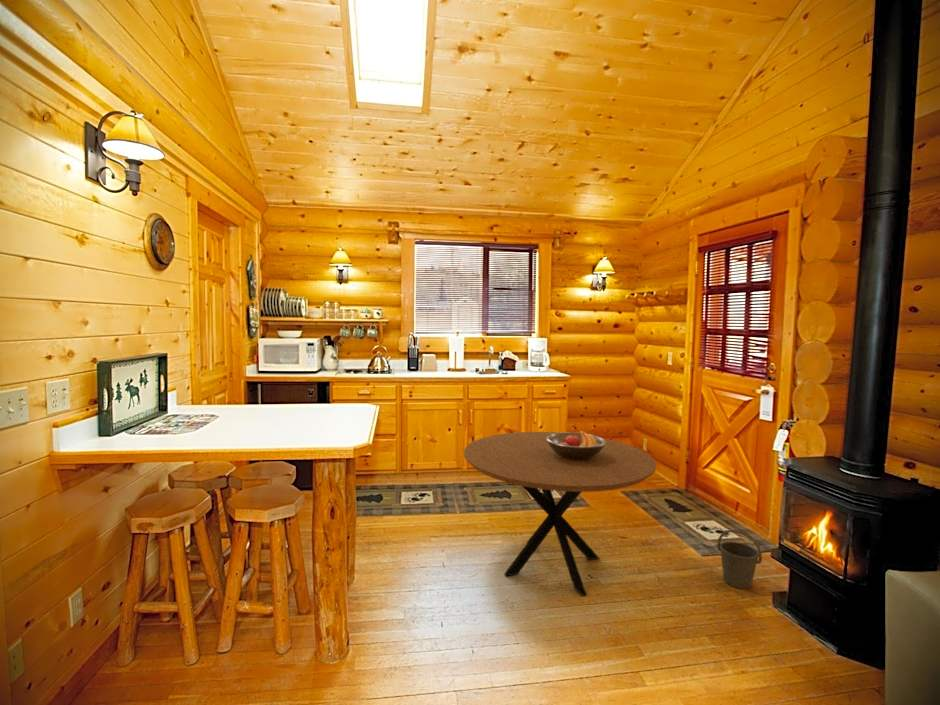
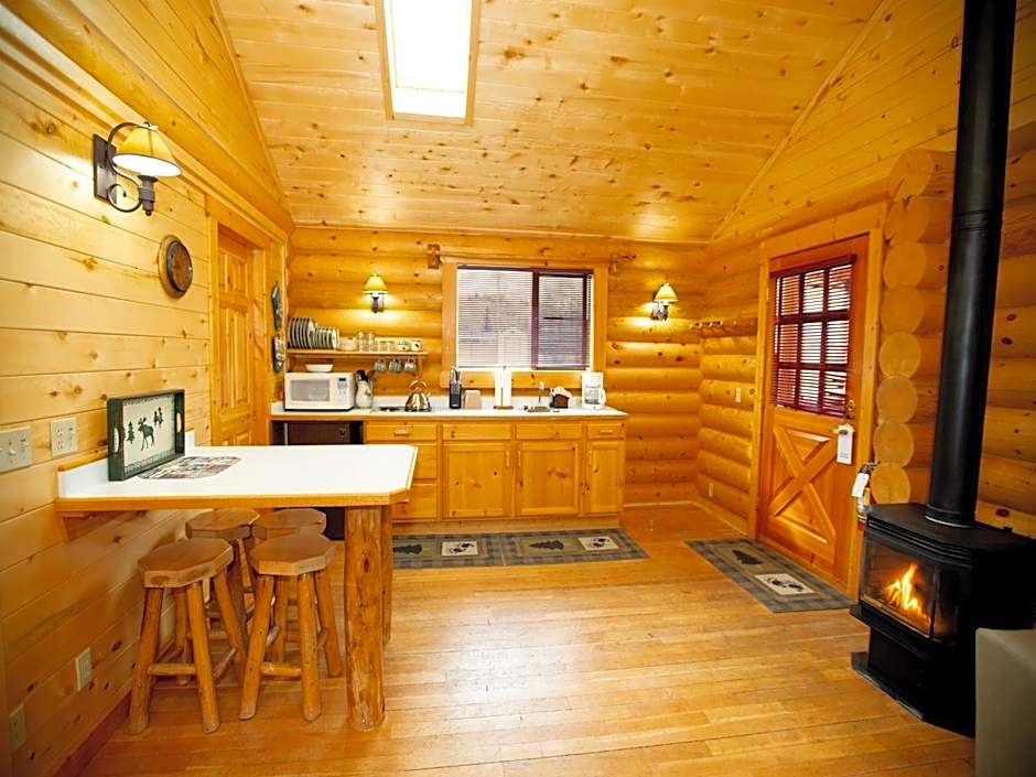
- bucket (738, 556)
- fruit bowl (575, 444)
- dining table (555, 510)
